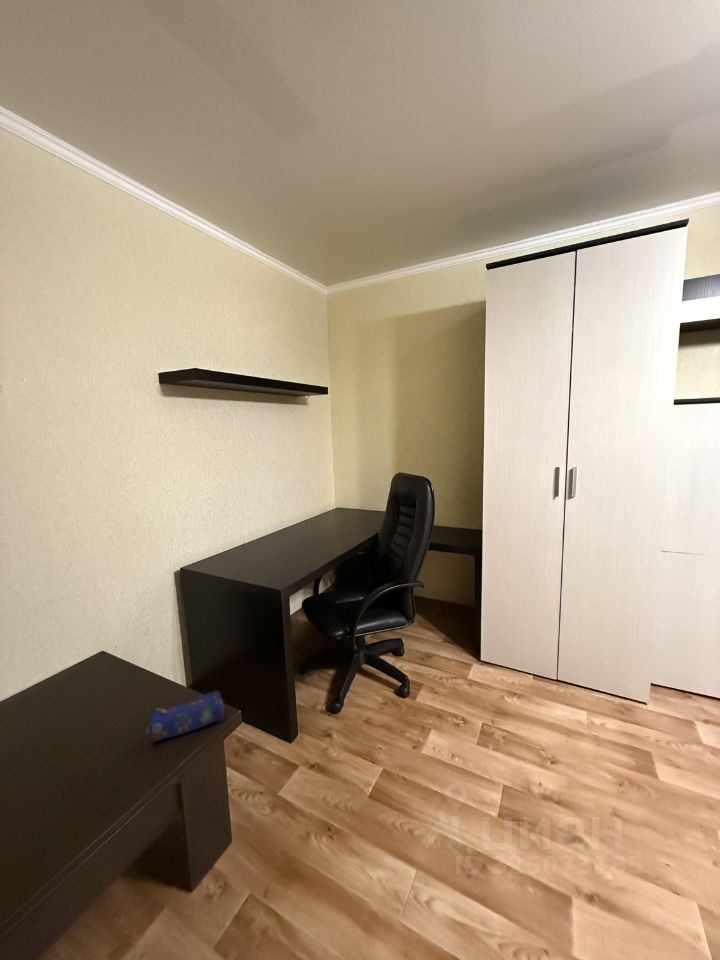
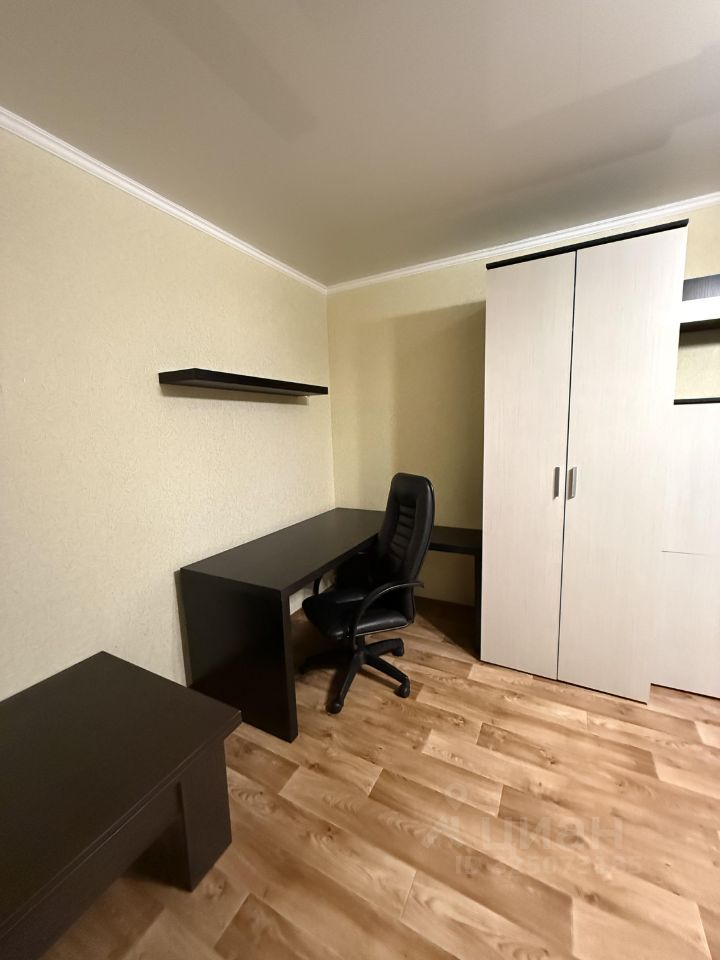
- pencil case (187, 714)
